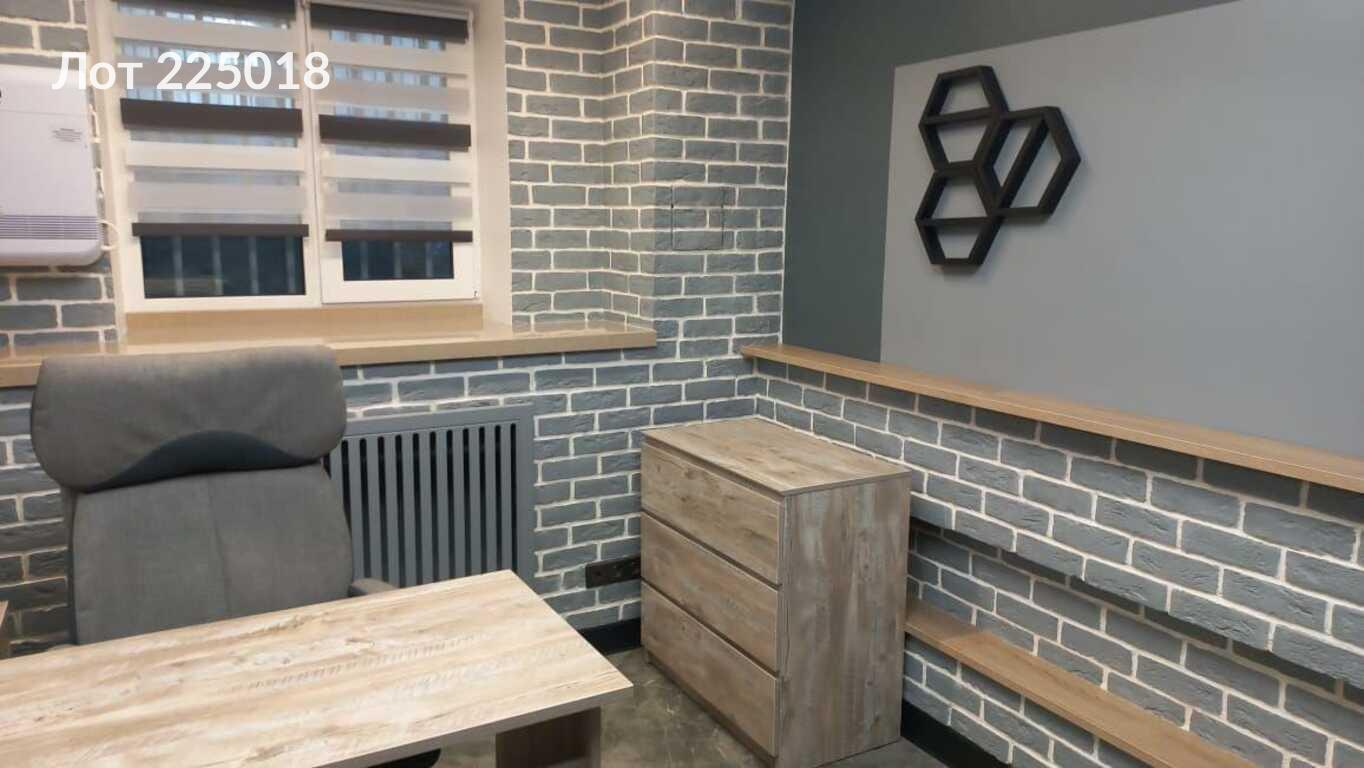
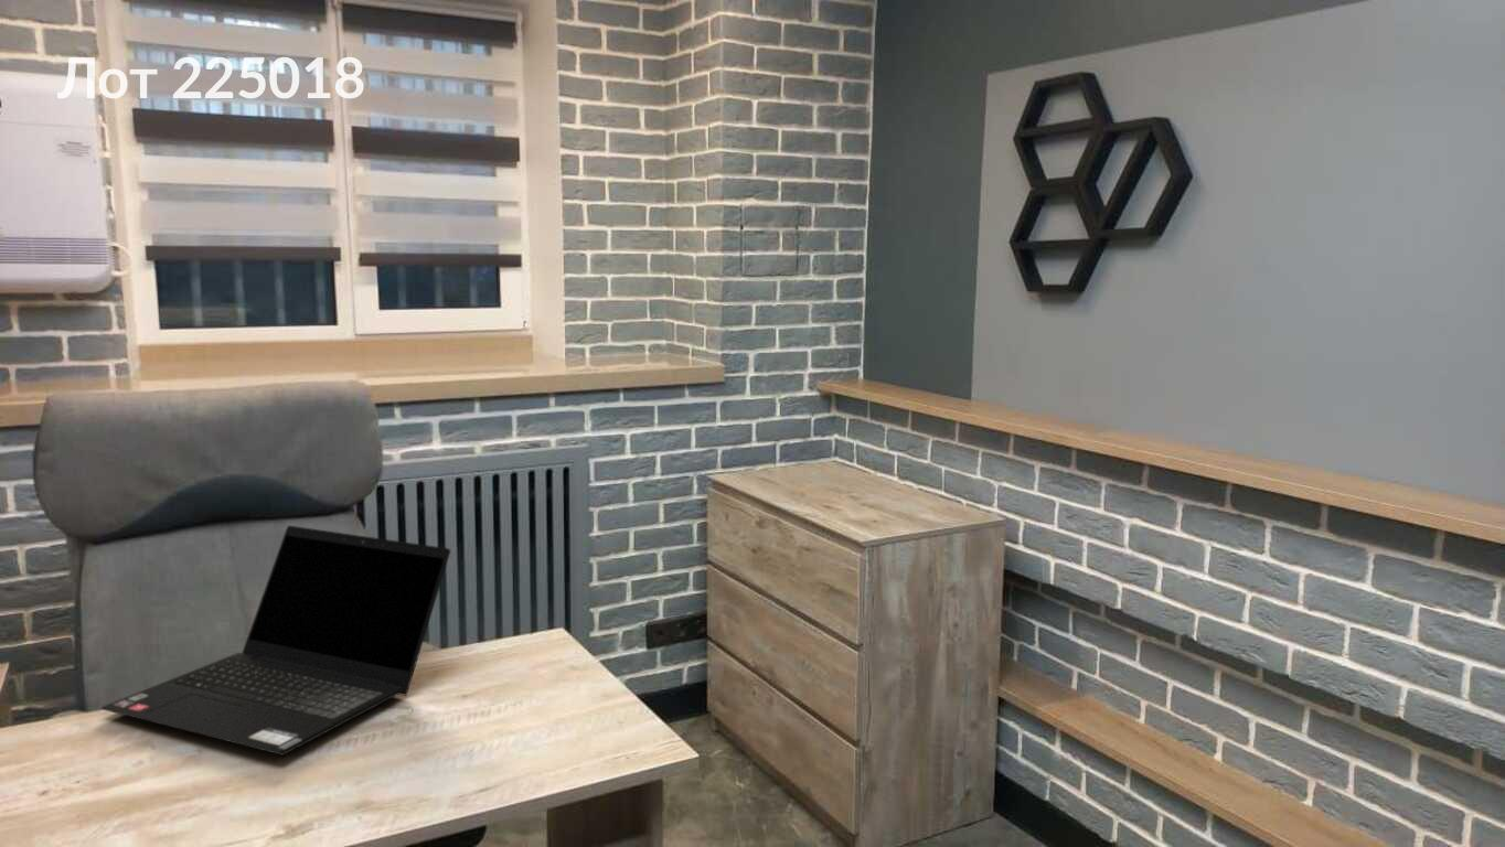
+ laptop computer (285, 629)
